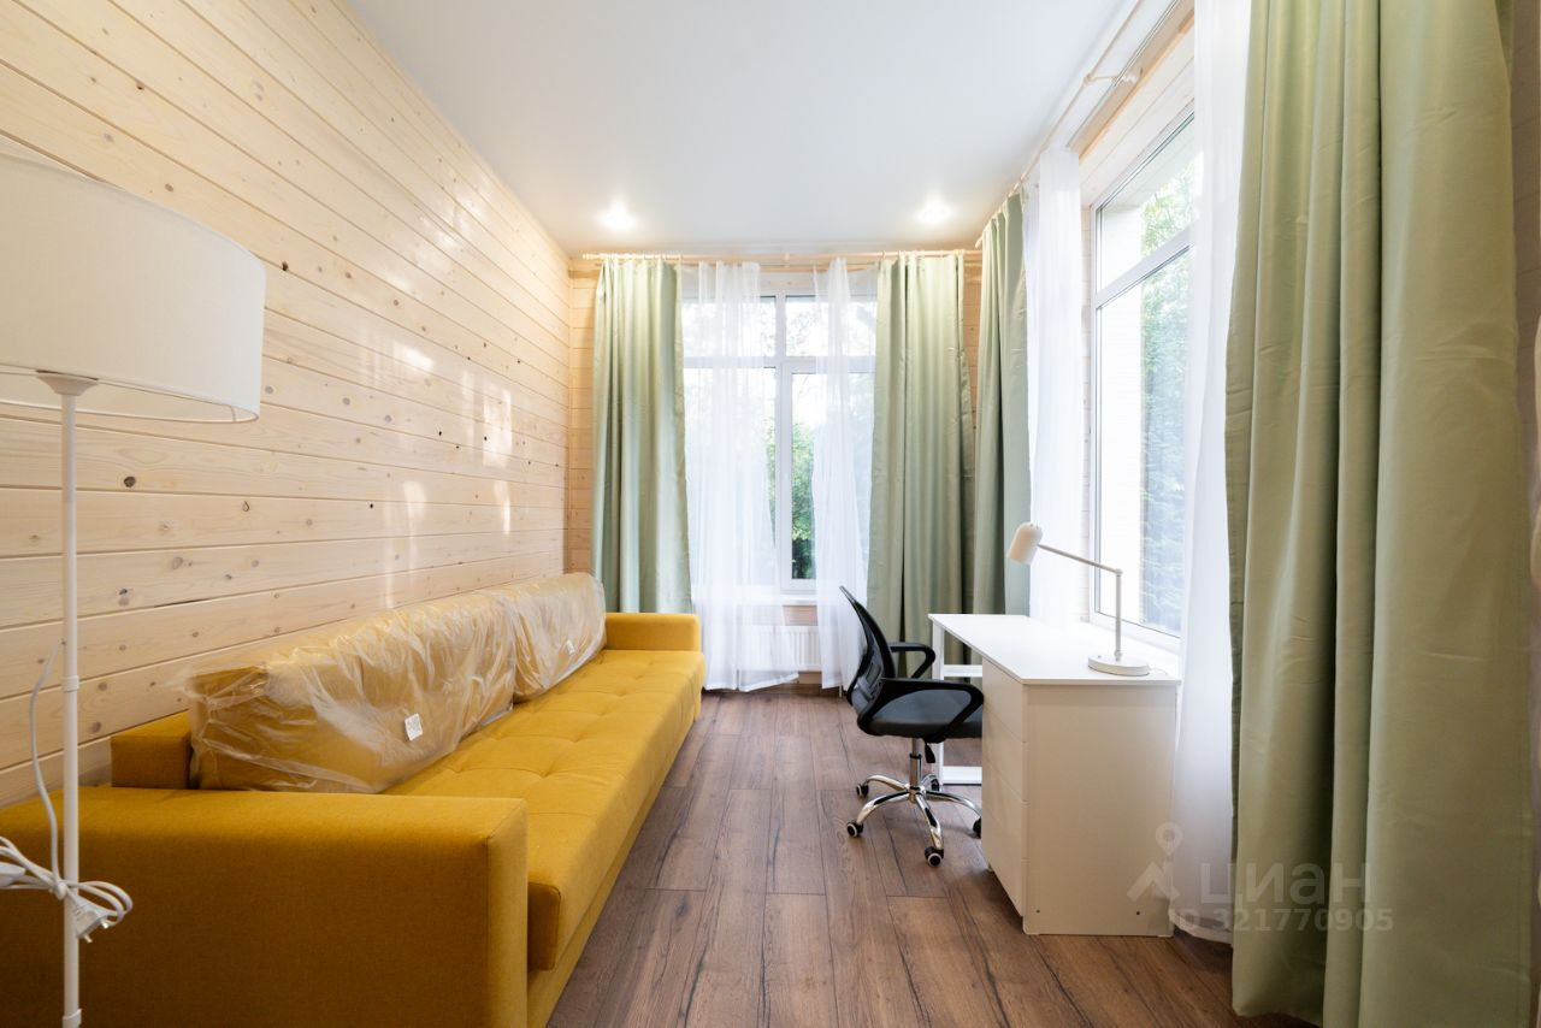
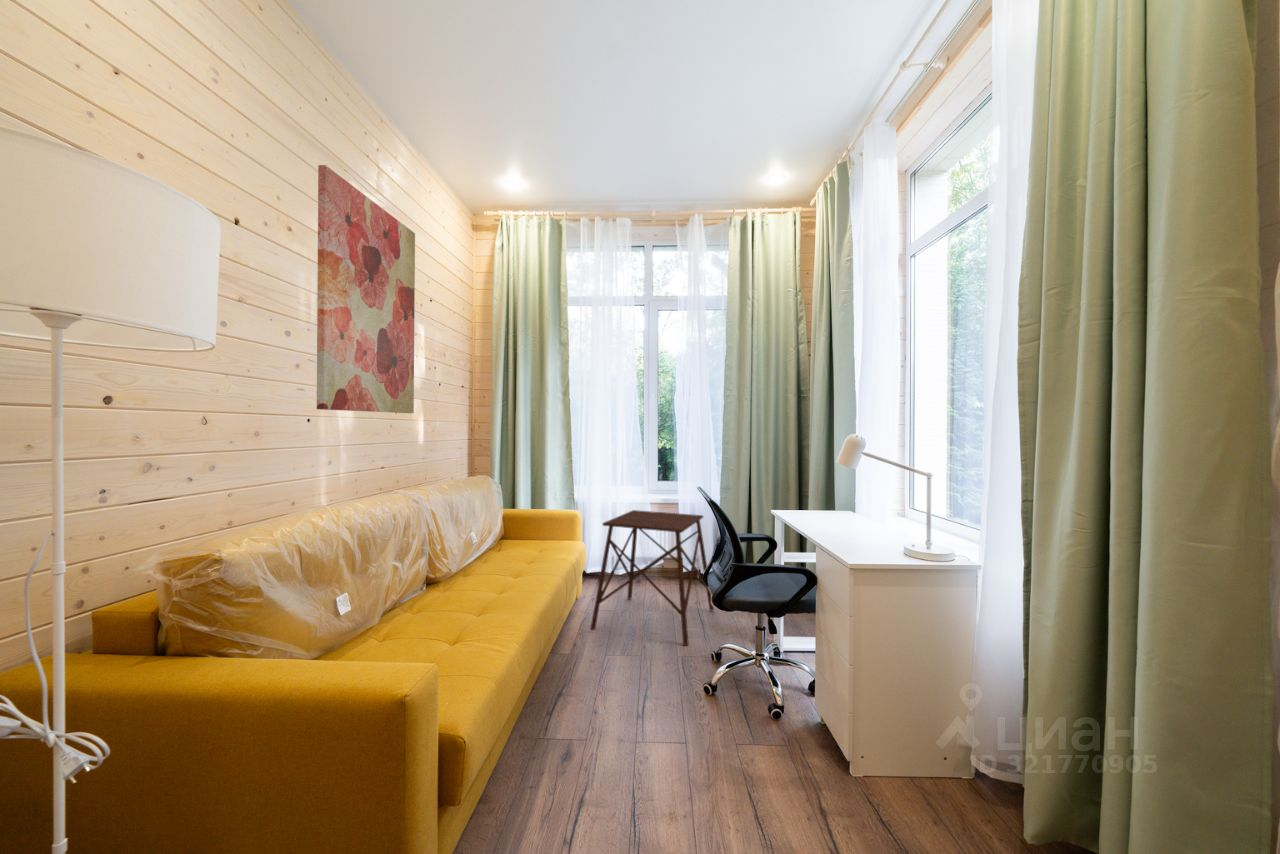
+ wall art (373, 308)
+ side table (653, 565)
